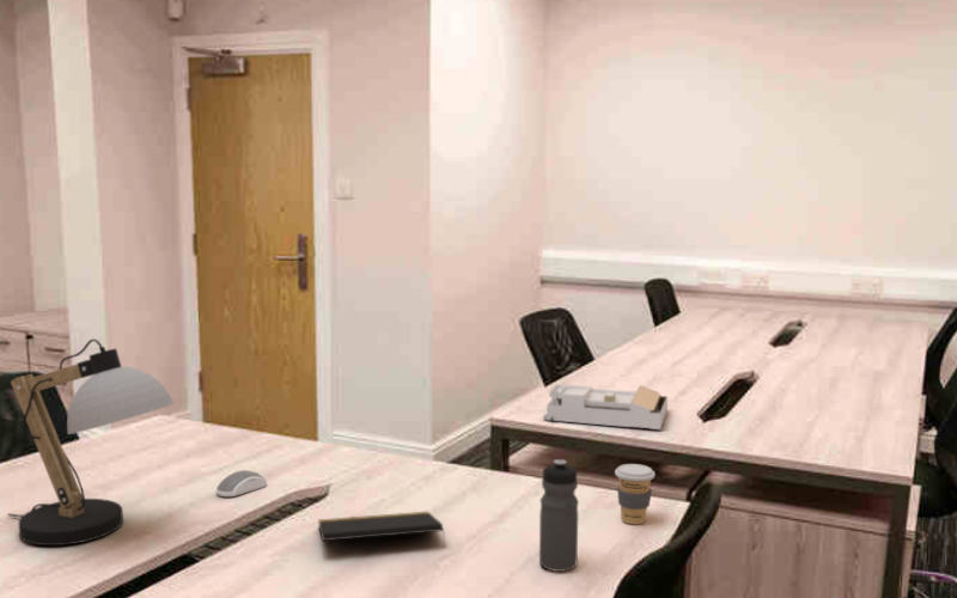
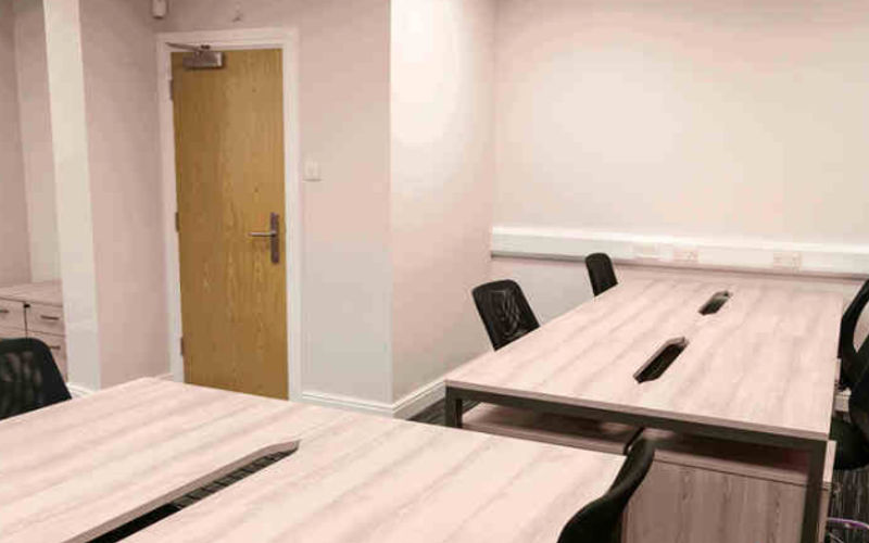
- desk lamp (78, 432)
- notepad (378, 525)
- paper tray (605, 402)
- coffee cup (634, 494)
- computer mouse (240, 480)
- water bottle (559, 512)
